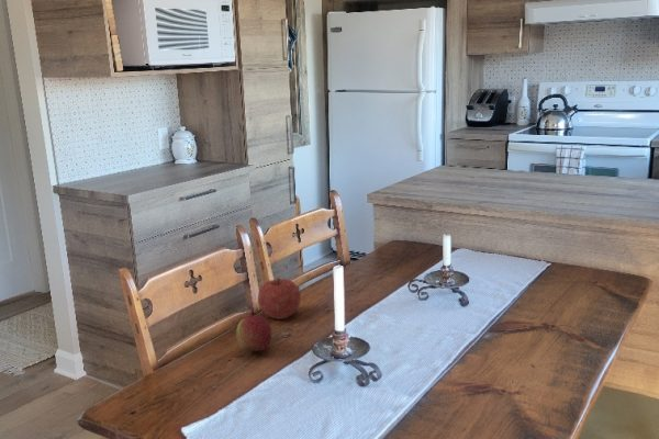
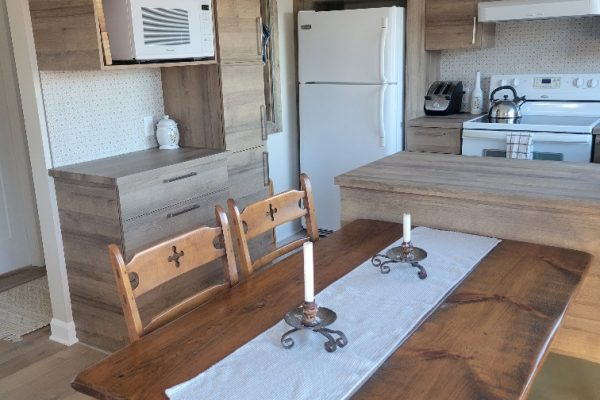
- apple (254, 334)
- fruit (279, 295)
